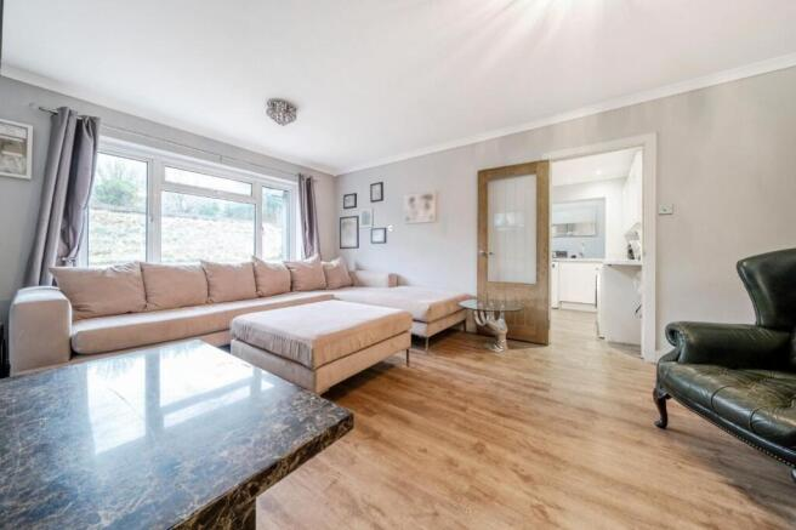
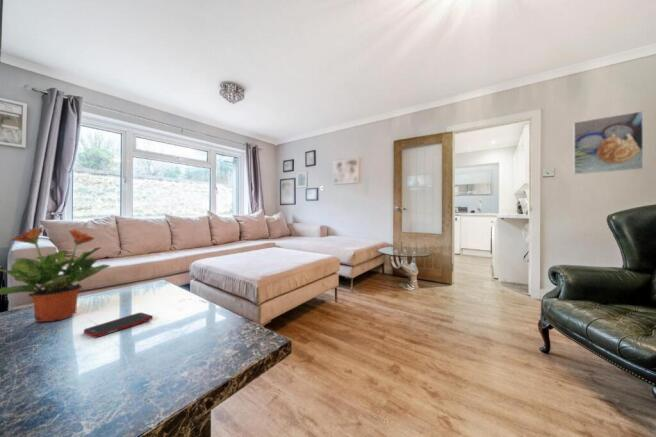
+ cell phone (120, 323)
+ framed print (606, 144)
+ potted plant (57, 272)
